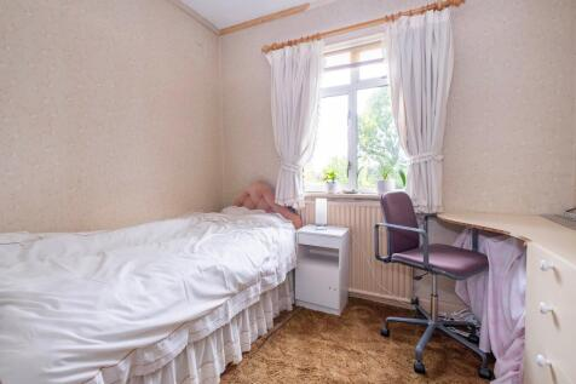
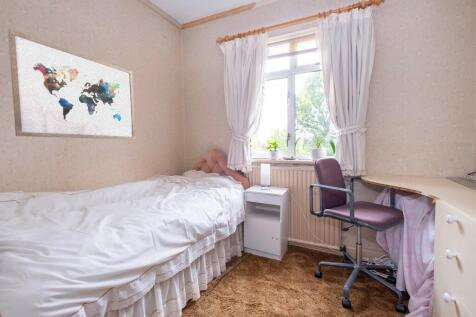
+ wall art (86, 96)
